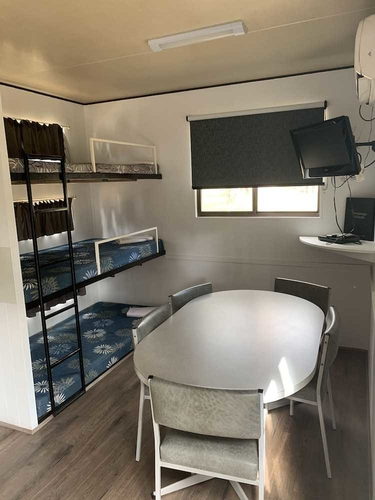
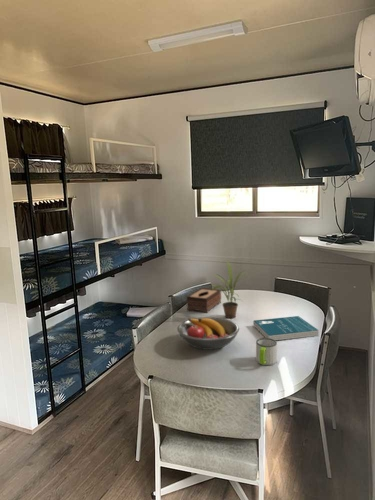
+ mug (265, 352)
+ fruit bowl (208, 333)
+ book (284, 327)
+ tissue box (204, 299)
+ potted plant (233, 291)
